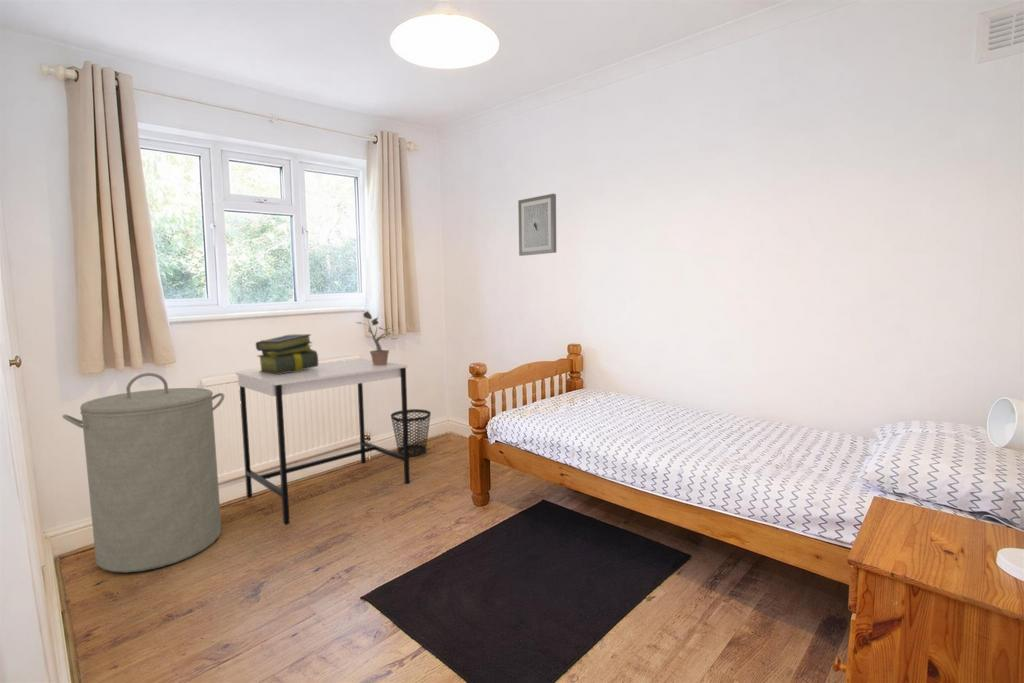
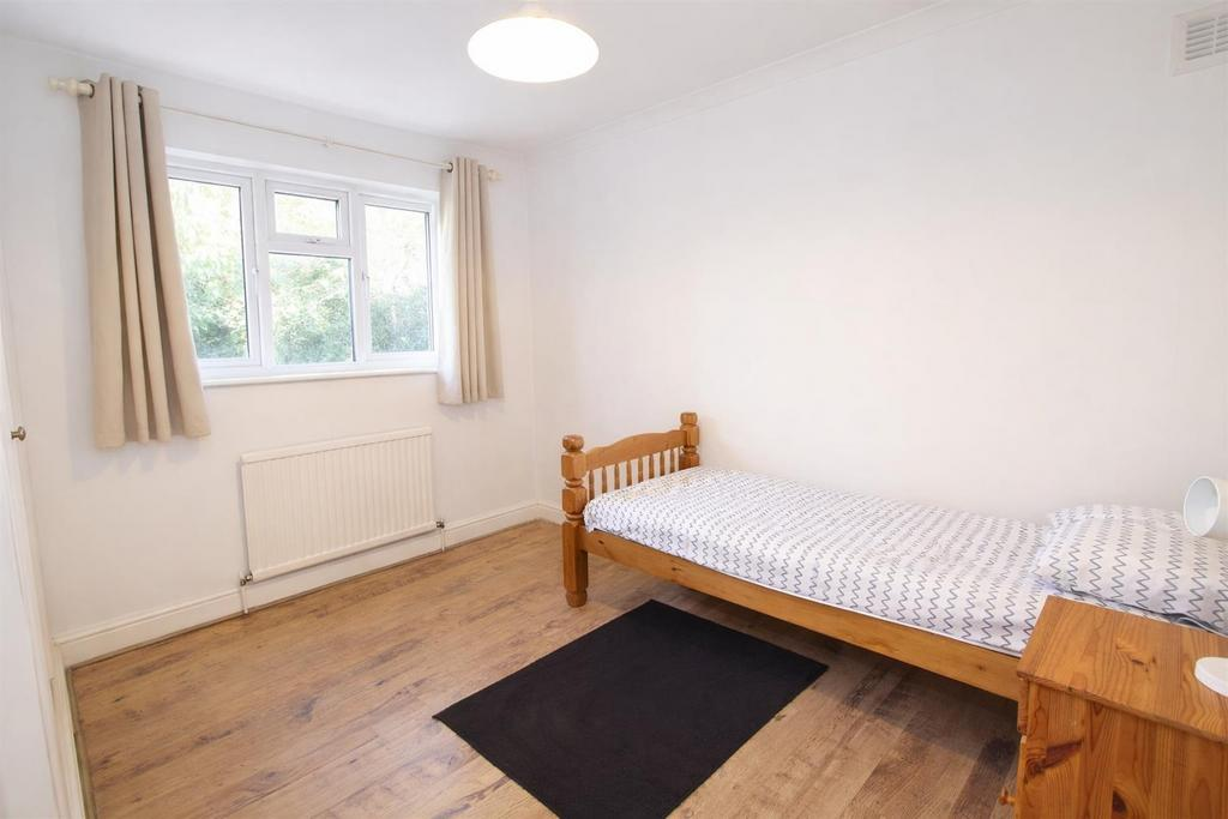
- wastebasket (411, 433)
- laundry hamper (155, 460)
- wall art (536, 225)
- desk (332, 456)
- stack of books (287, 353)
- potted plant (378, 337)
